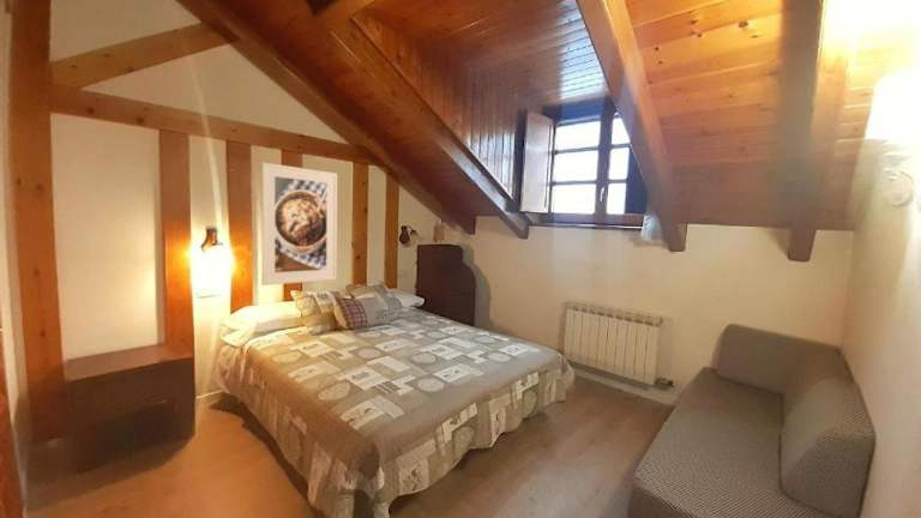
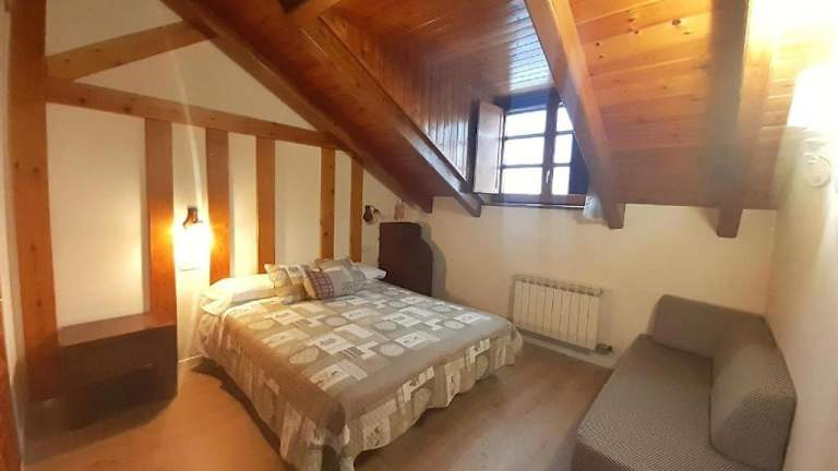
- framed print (301, 225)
